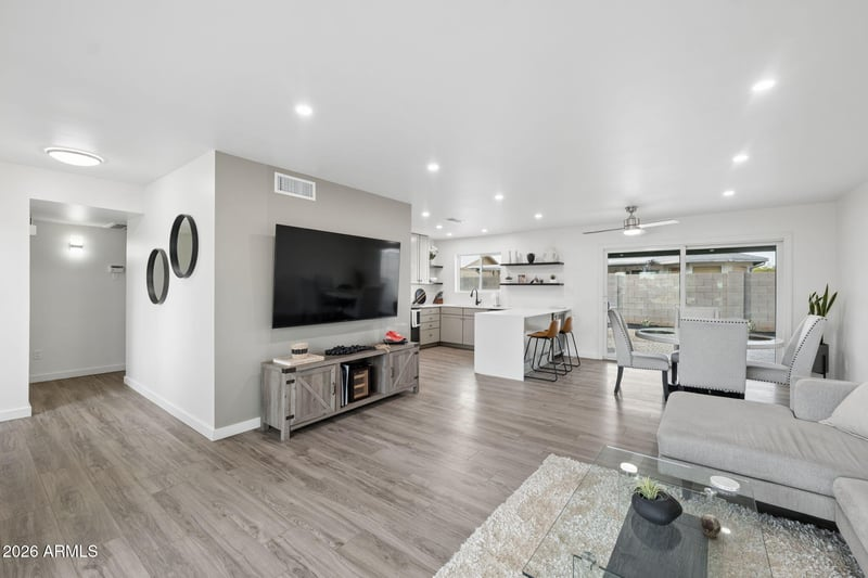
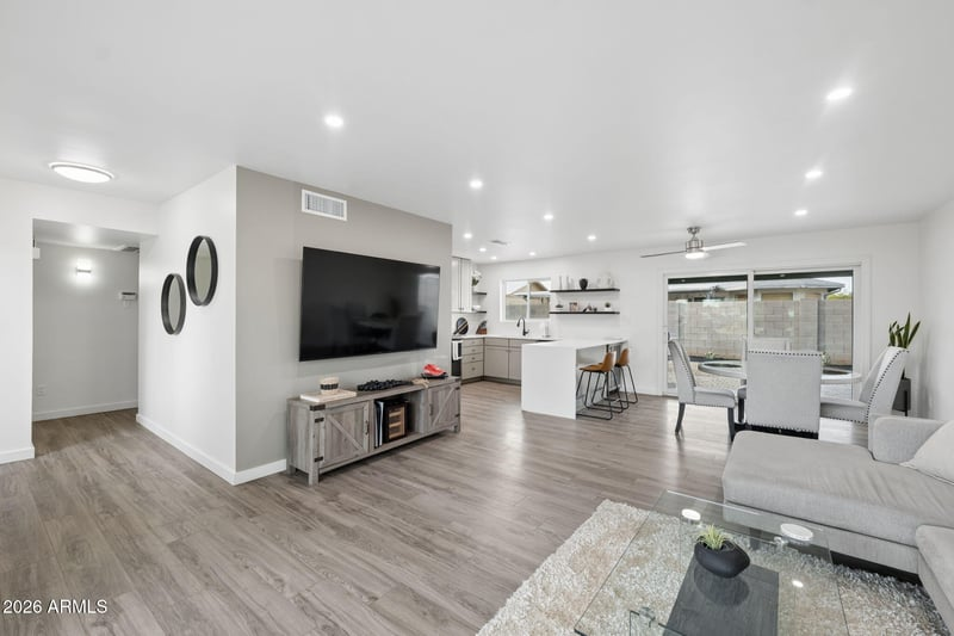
- decorative egg (710, 525)
